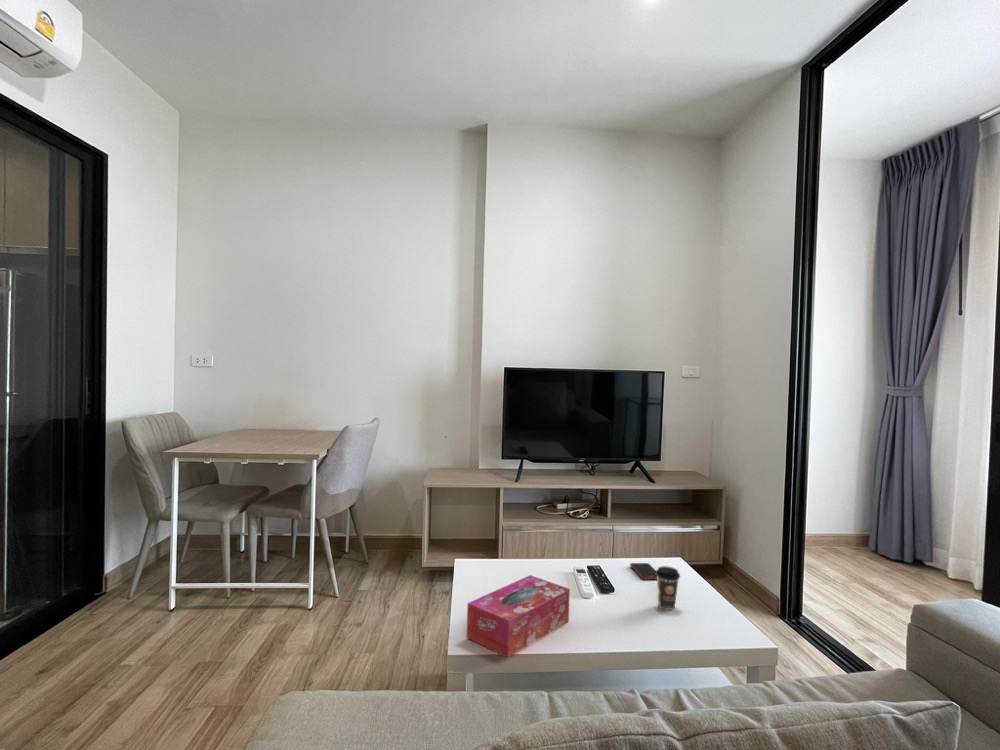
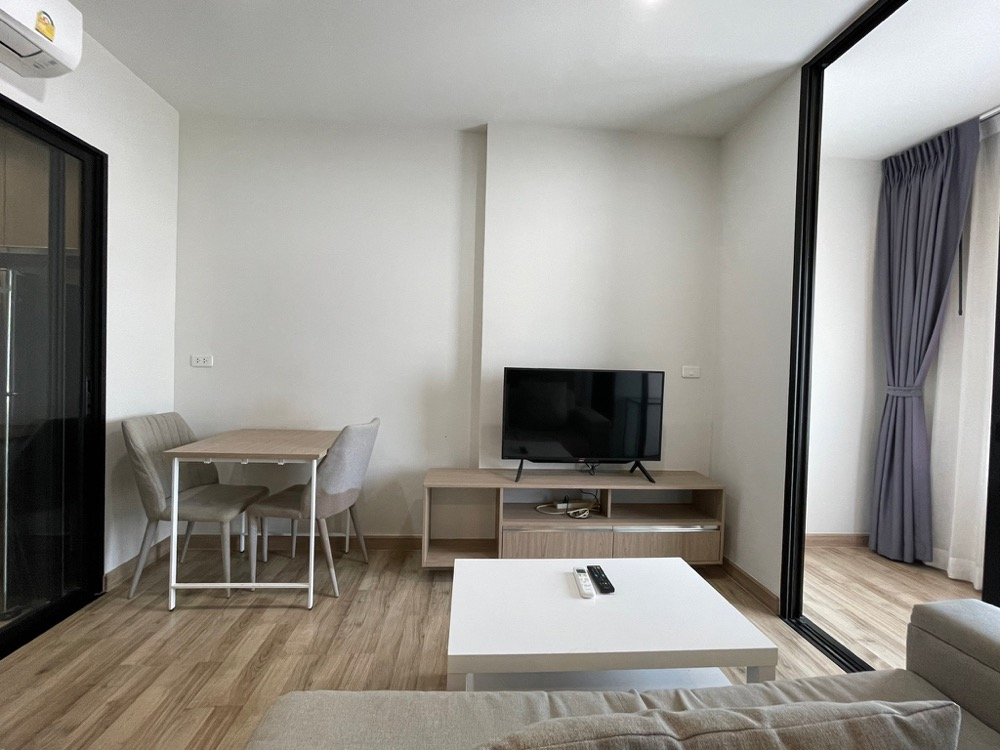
- coffee cup (667, 588)
- tissue box (520, 612)
- cell phone (645, 571)
